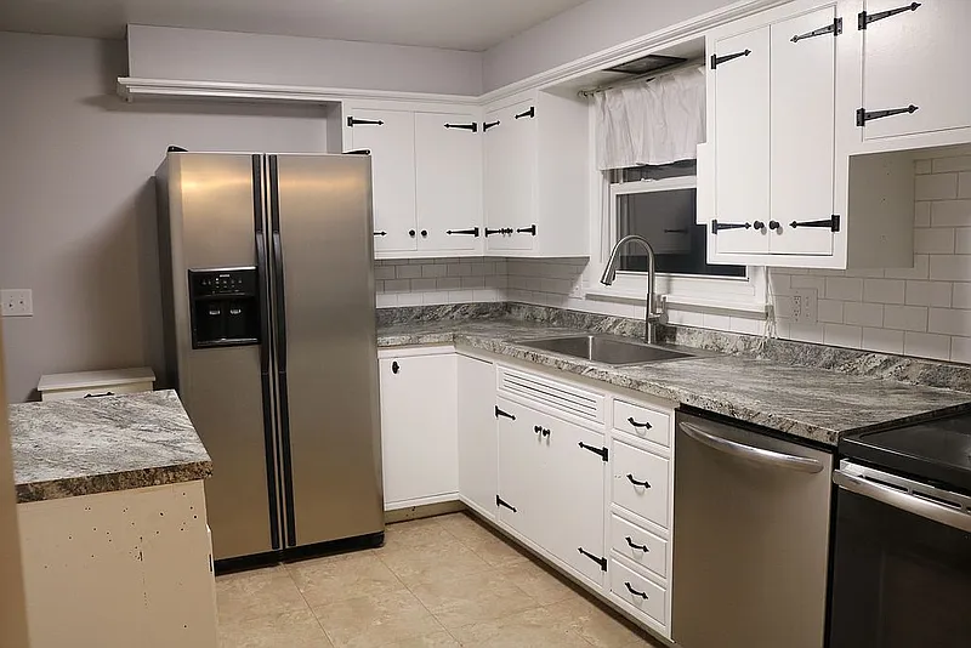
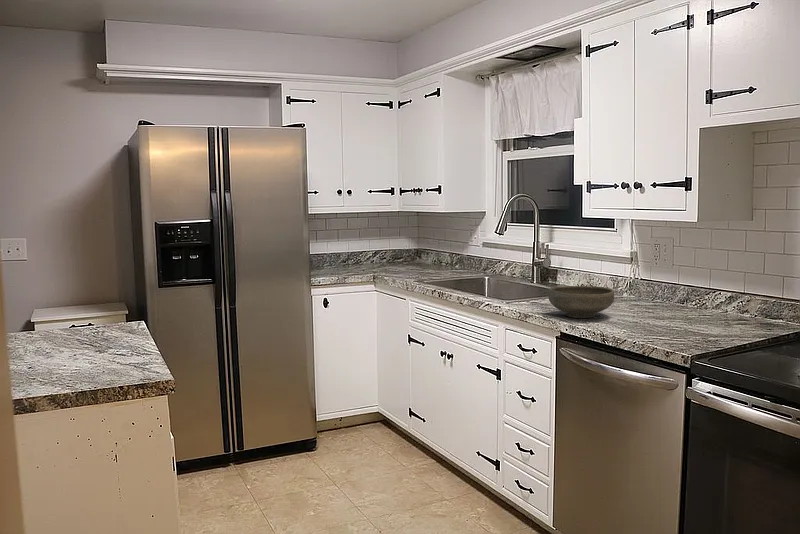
+ bowl (580, 302)
